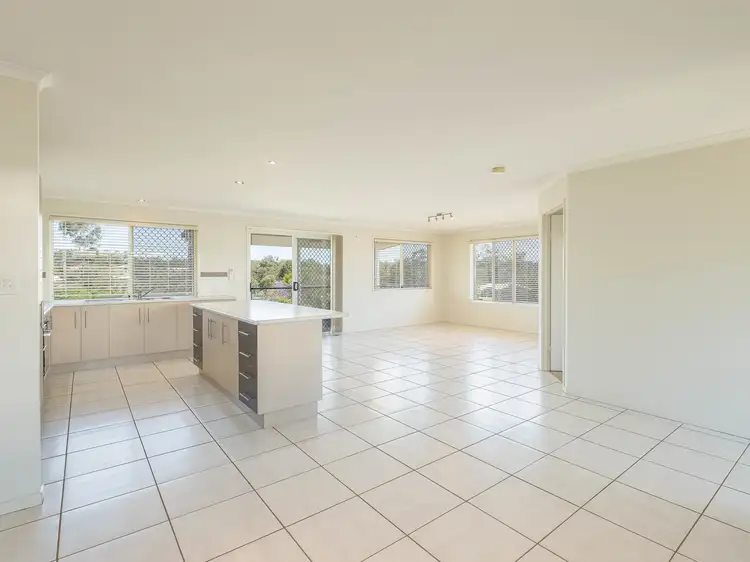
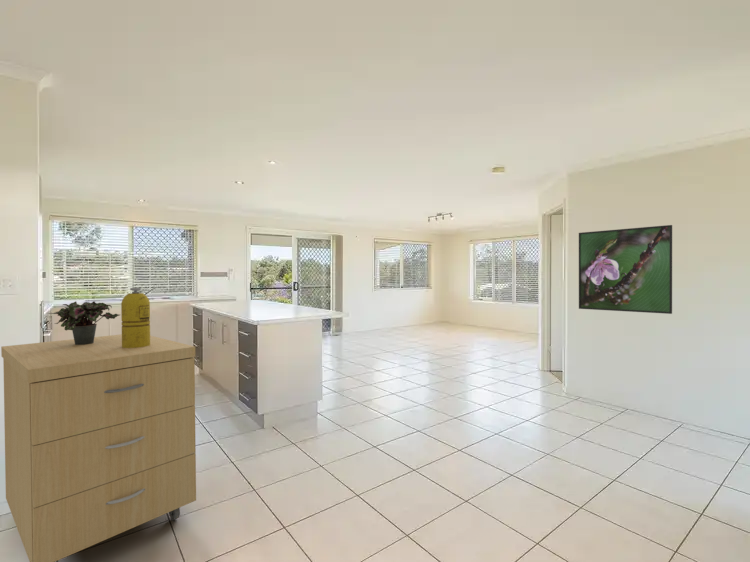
+ canister (136, 316)
+ storage cabinet (99, 434)
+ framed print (621, 270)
+ potted plant (83, 322)
